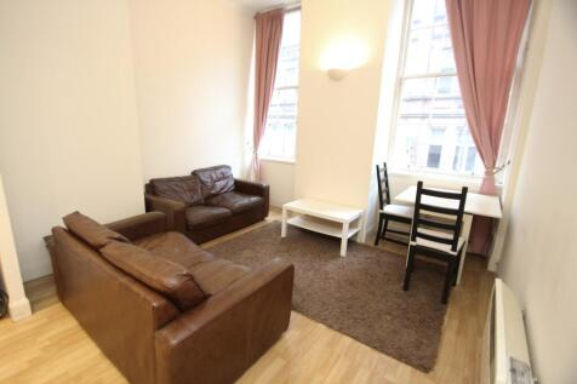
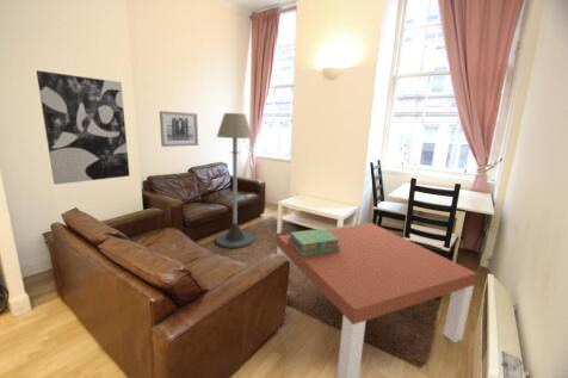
+ floor lamp (234, 180)
+ wall art (88, 130)
+ coffee table (362, 283)
+ stack of books (313, 240)
+ wall art (180, 129)
